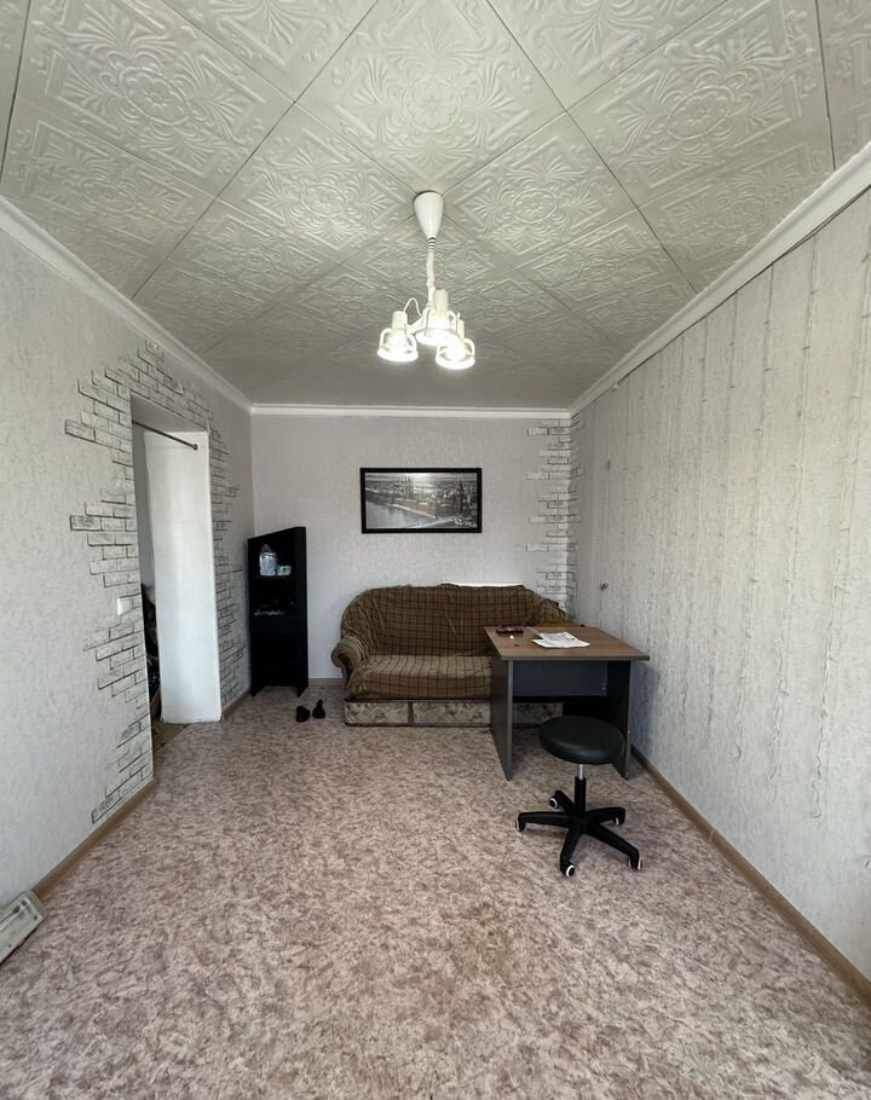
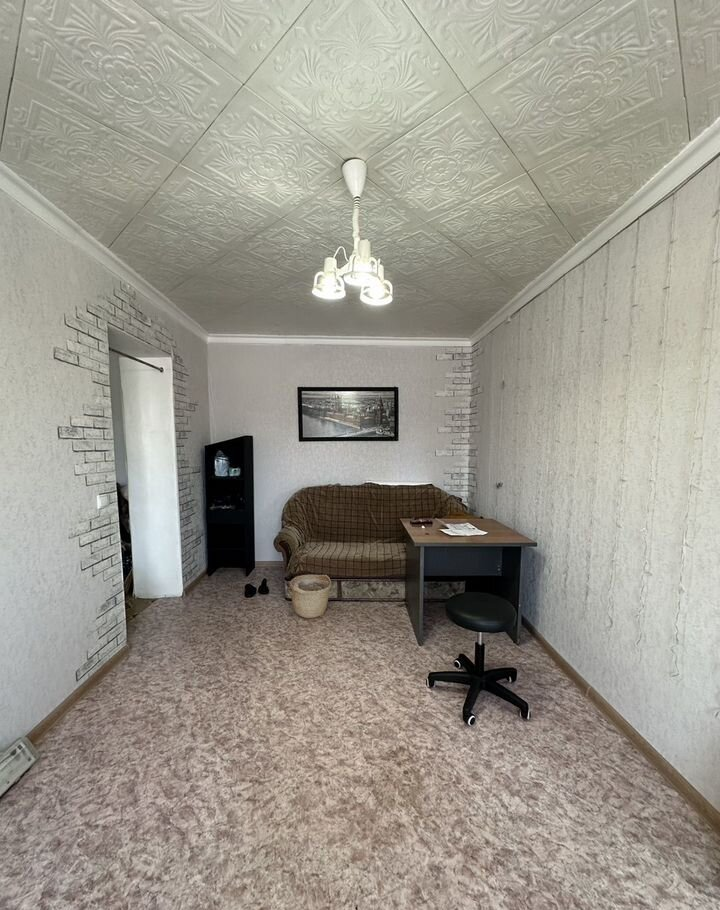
+ basket (310, 594)
